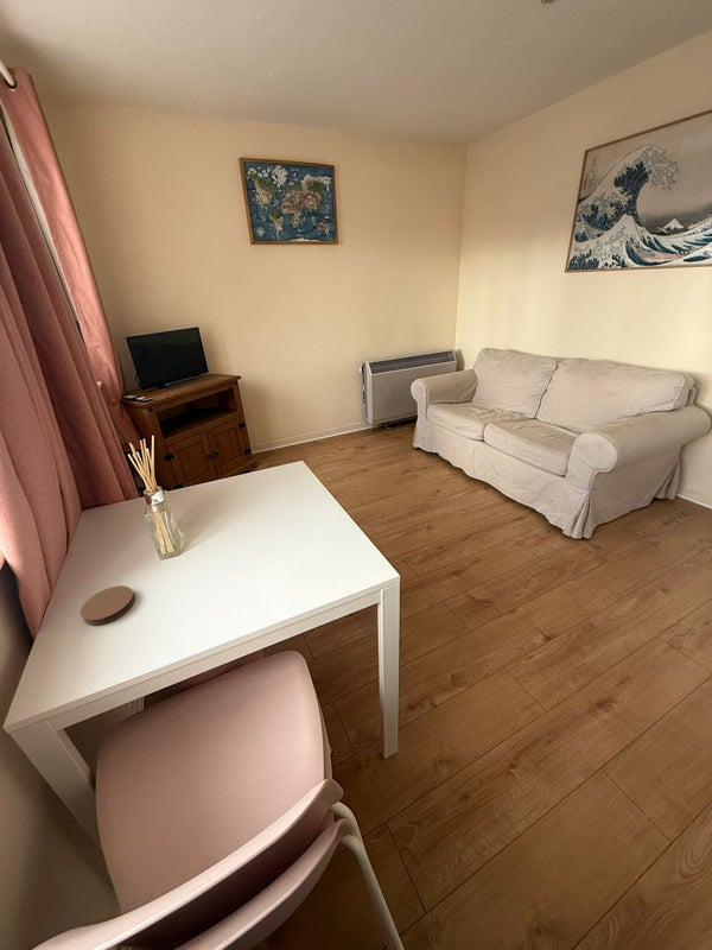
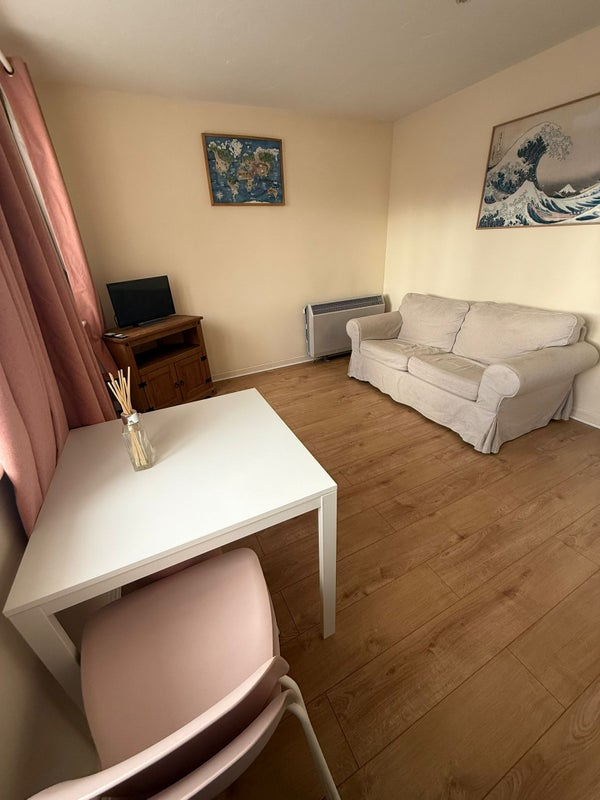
- coaster (108, 603)
